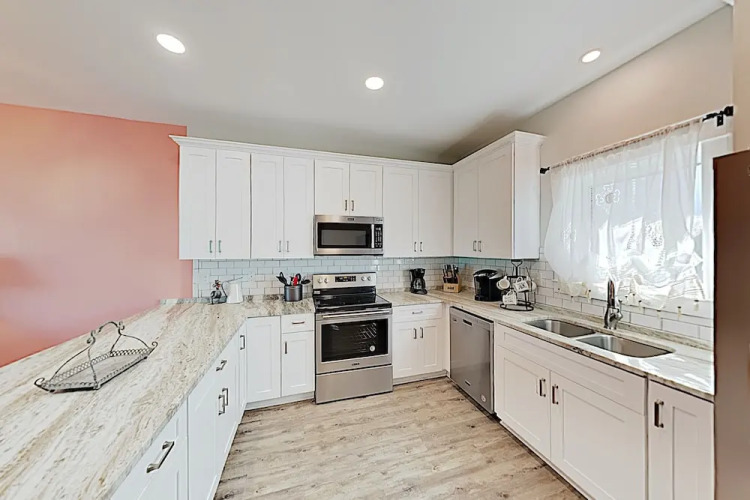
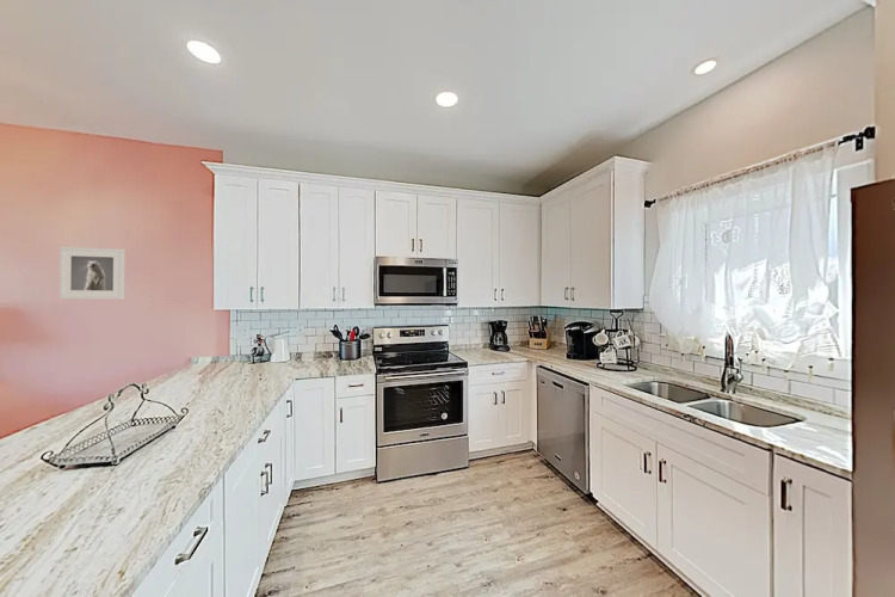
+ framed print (92, 273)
